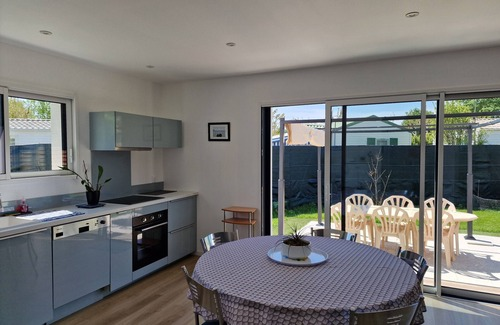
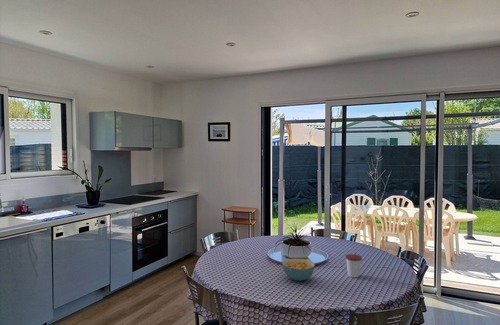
+ cup (353, 263)
+ cereal bowl (298, 271)
